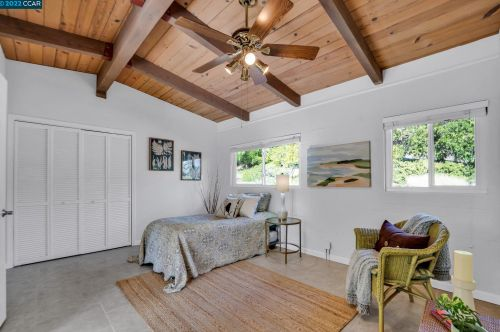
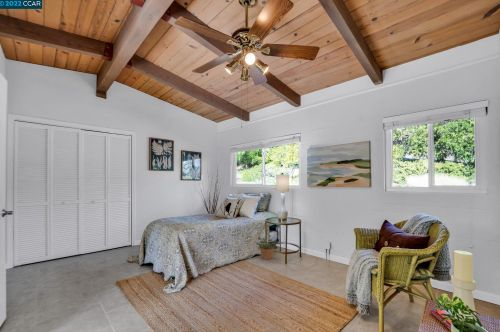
+ potted plant (267, 246)
